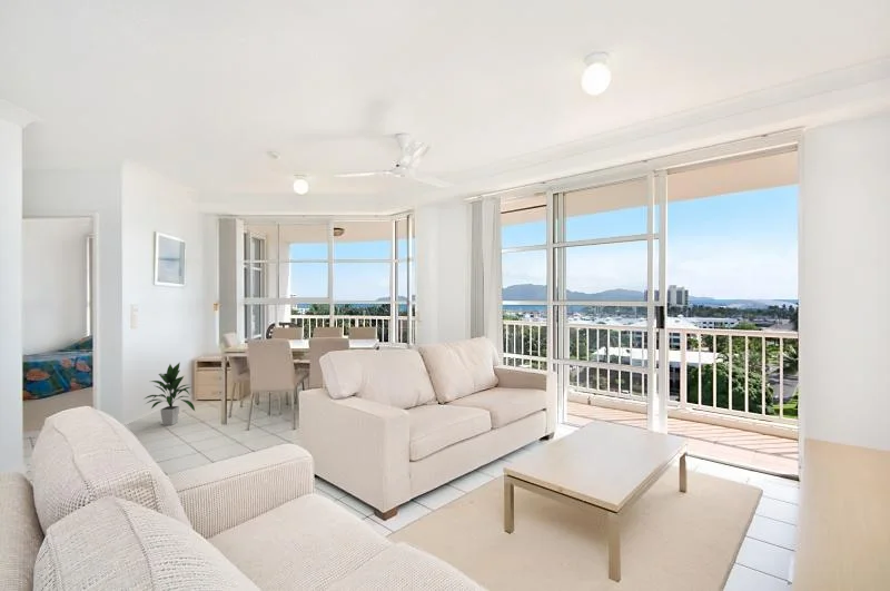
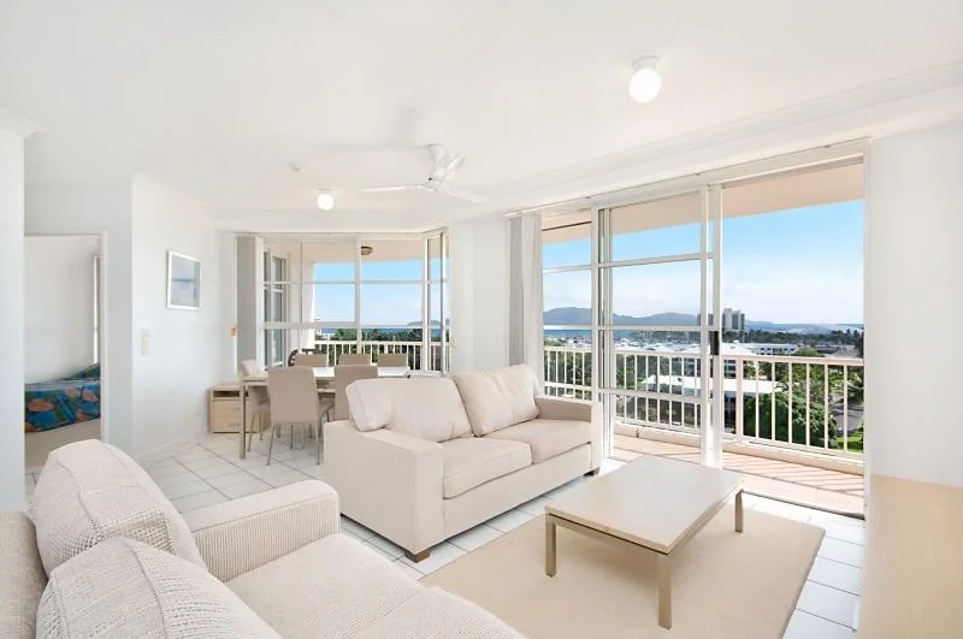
- indoor plant (171, 394)
